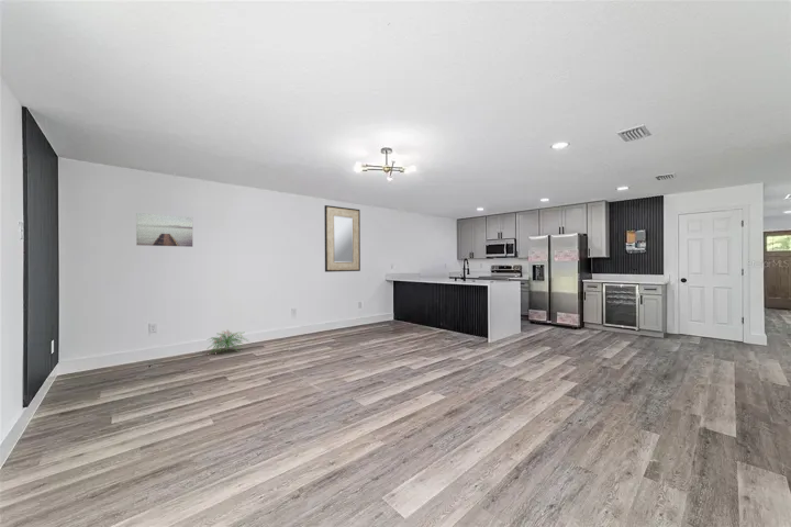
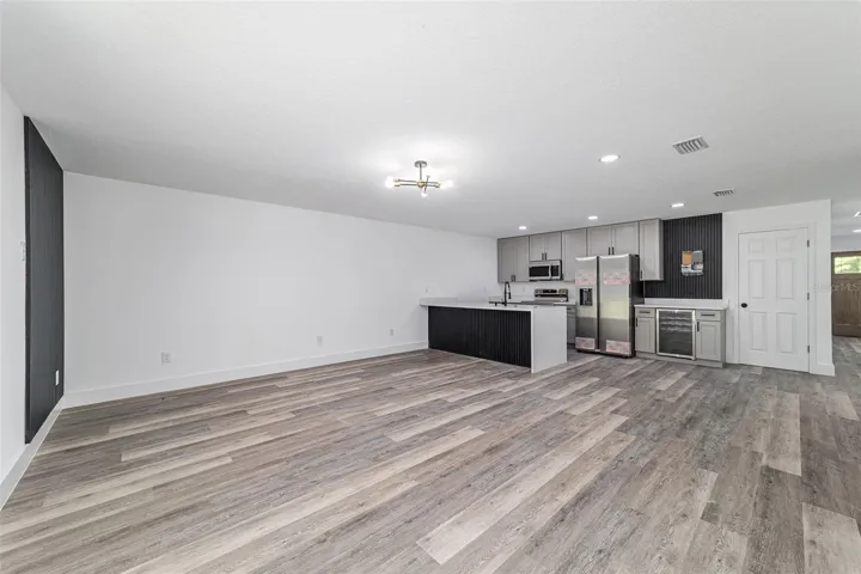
- decorative plant (226, 340)
- home mirror (343, 239)
- wall art (165, 231)
